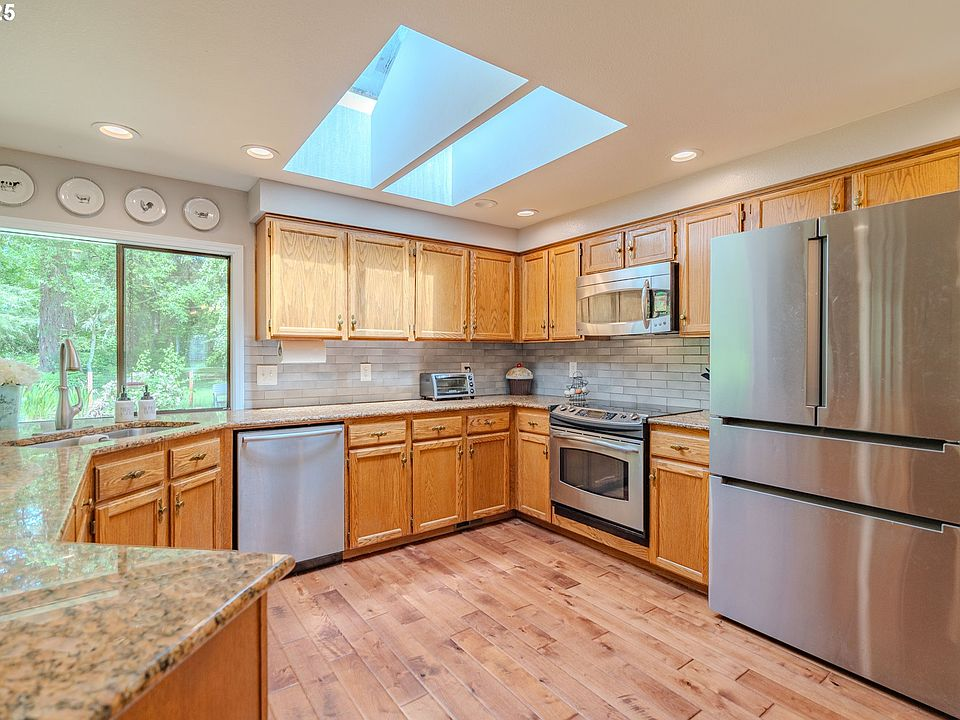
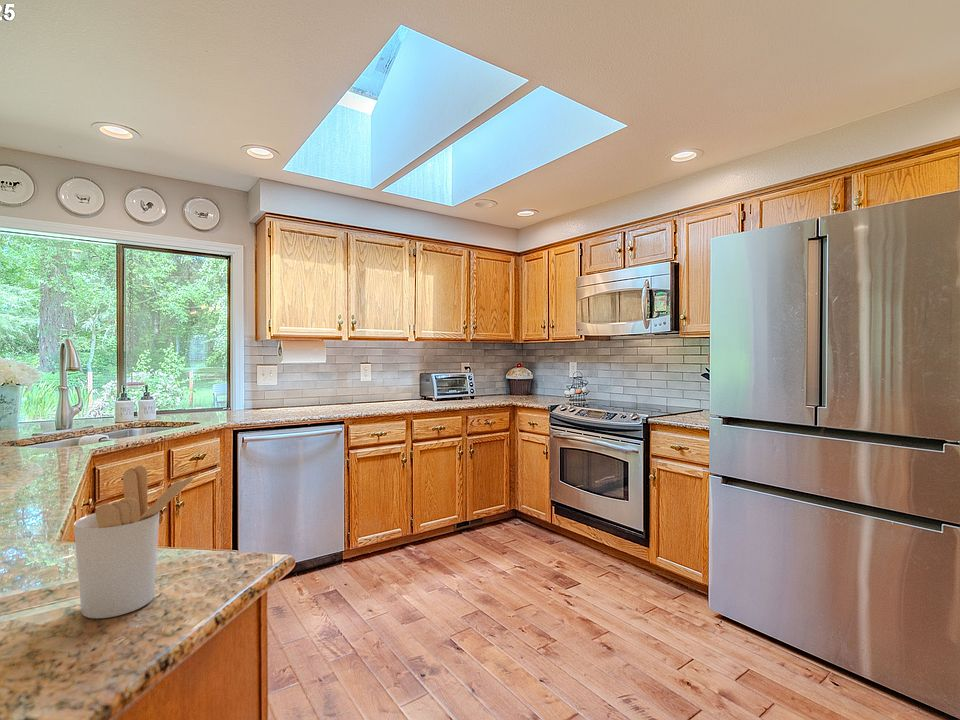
+ utensil holder (140, 536)
